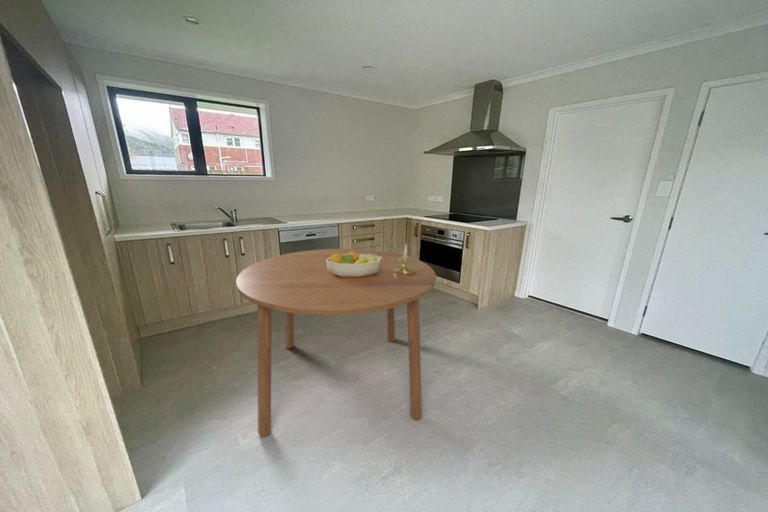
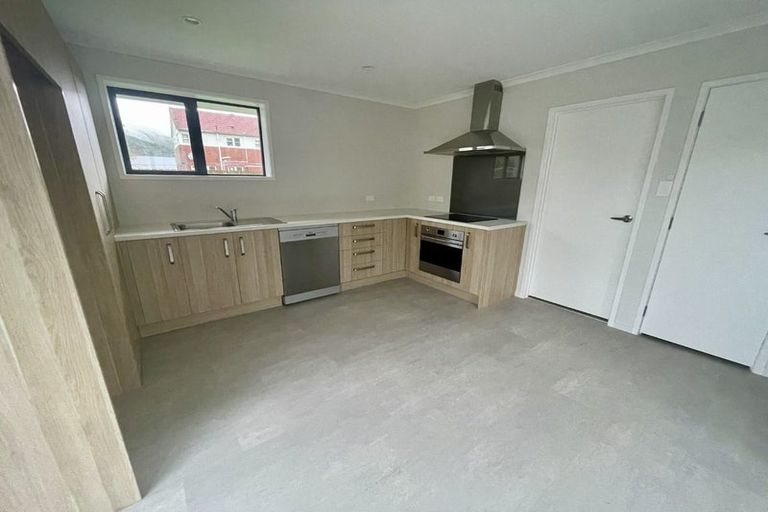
- fruit bowl (354, 262)
- candle holder (405, 258)
- dining table (341, 314)
